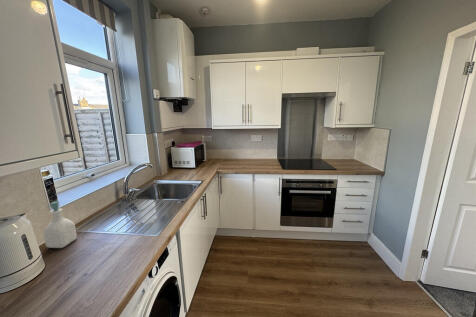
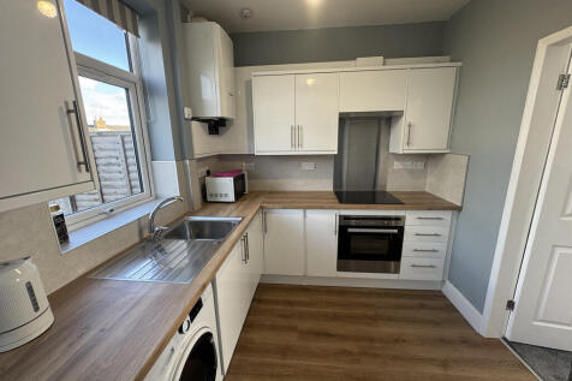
- soap bottle (58, 223)
